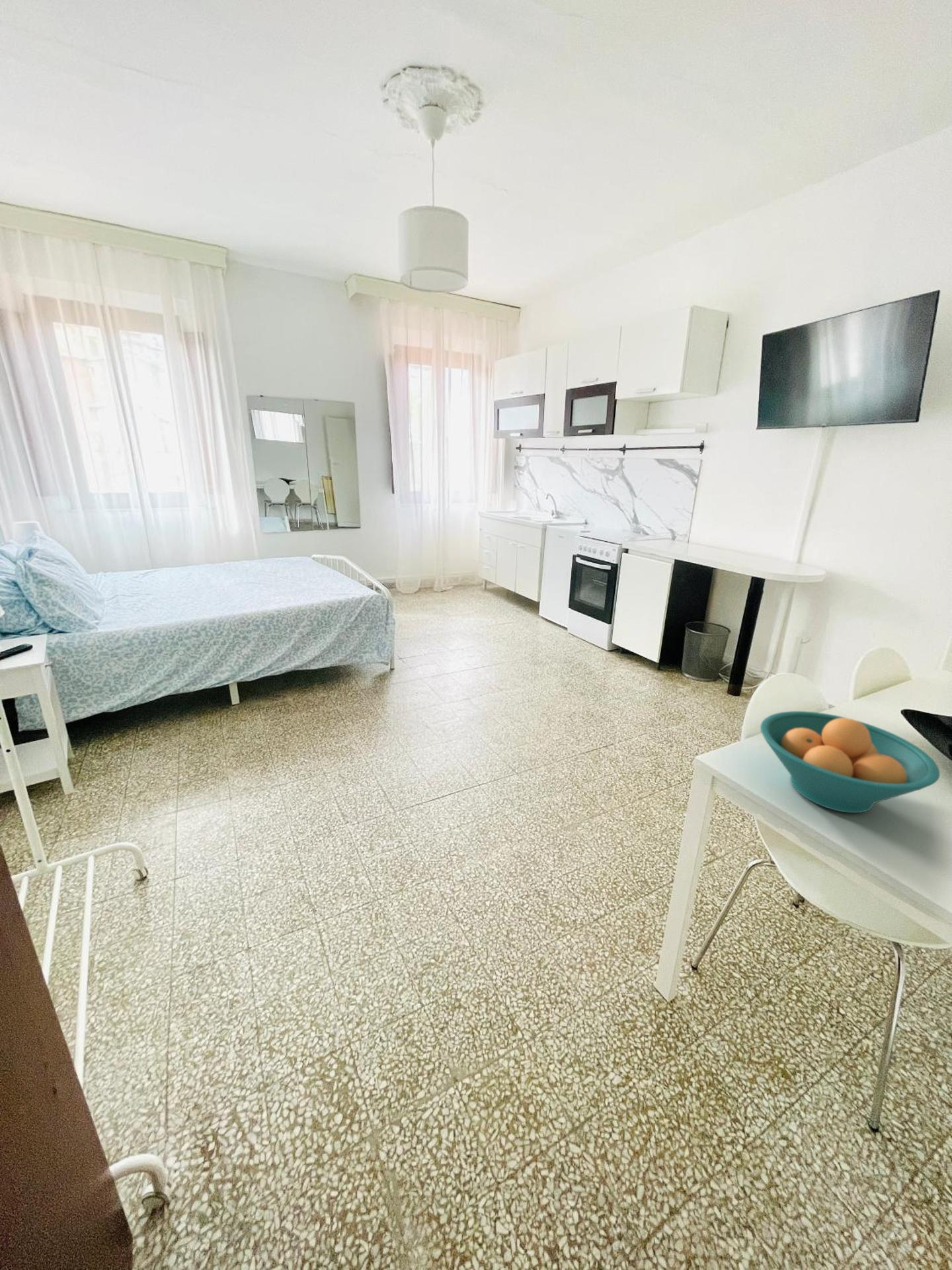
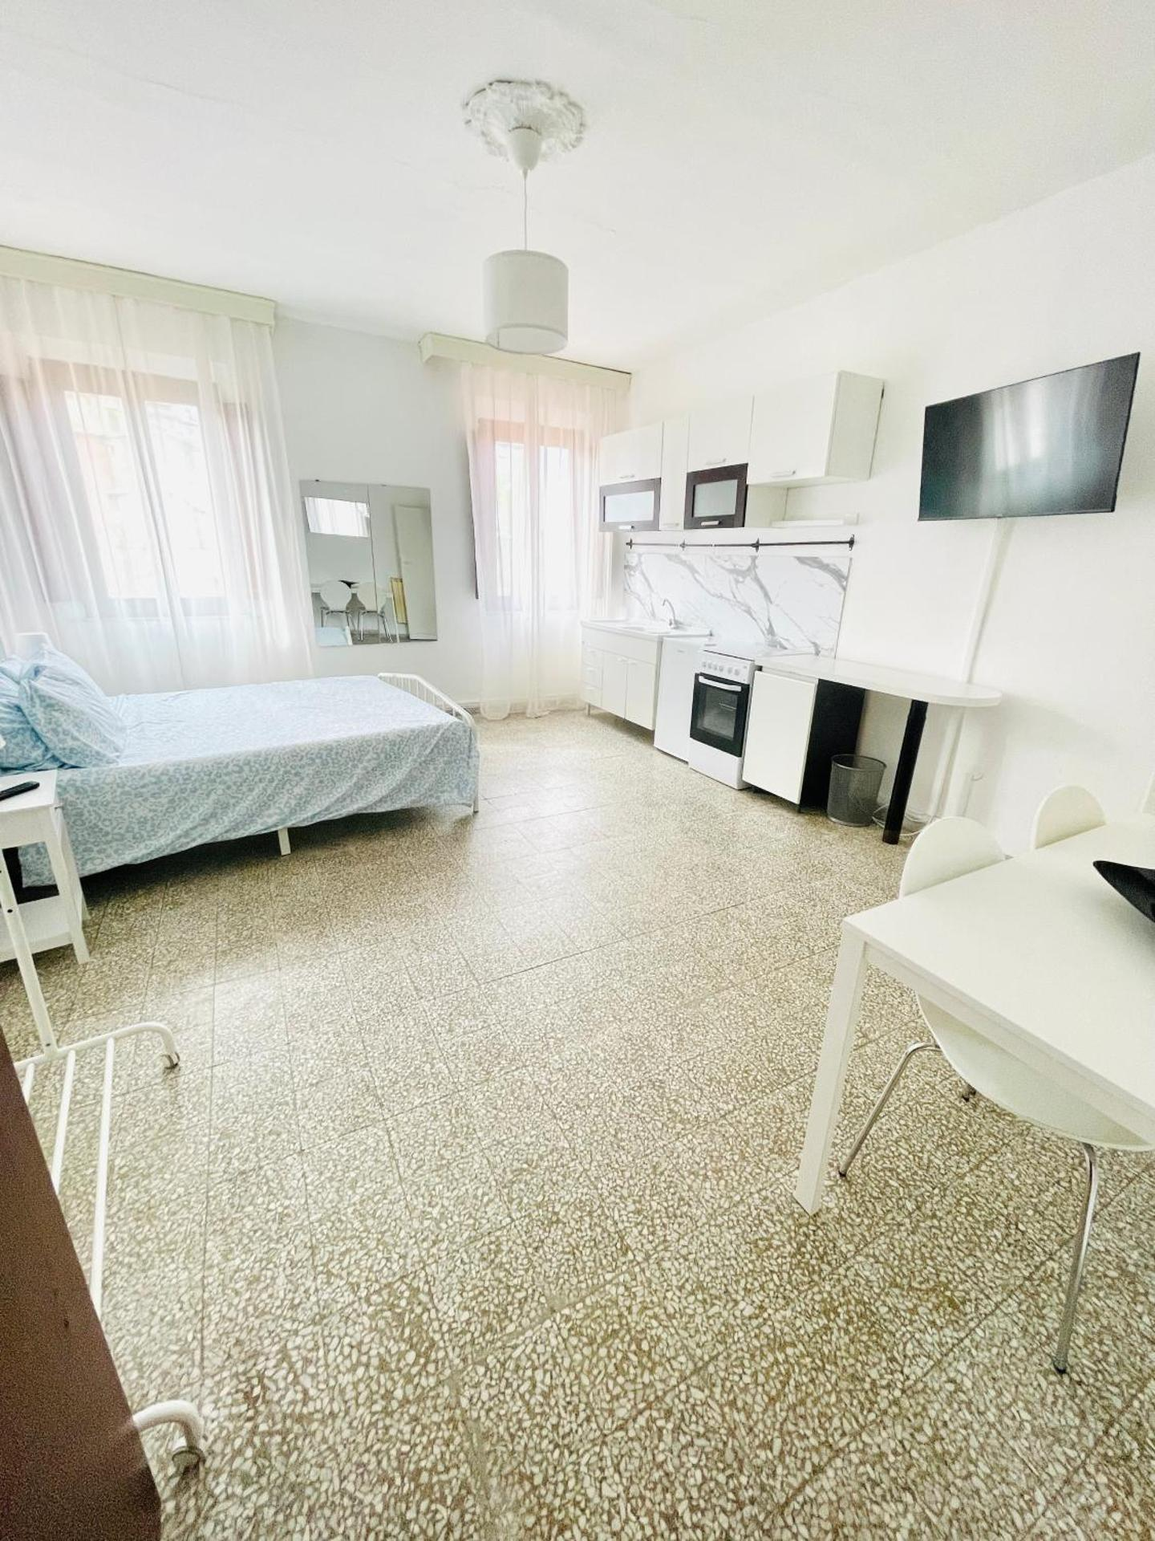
- fruit bowl (839, 757)
